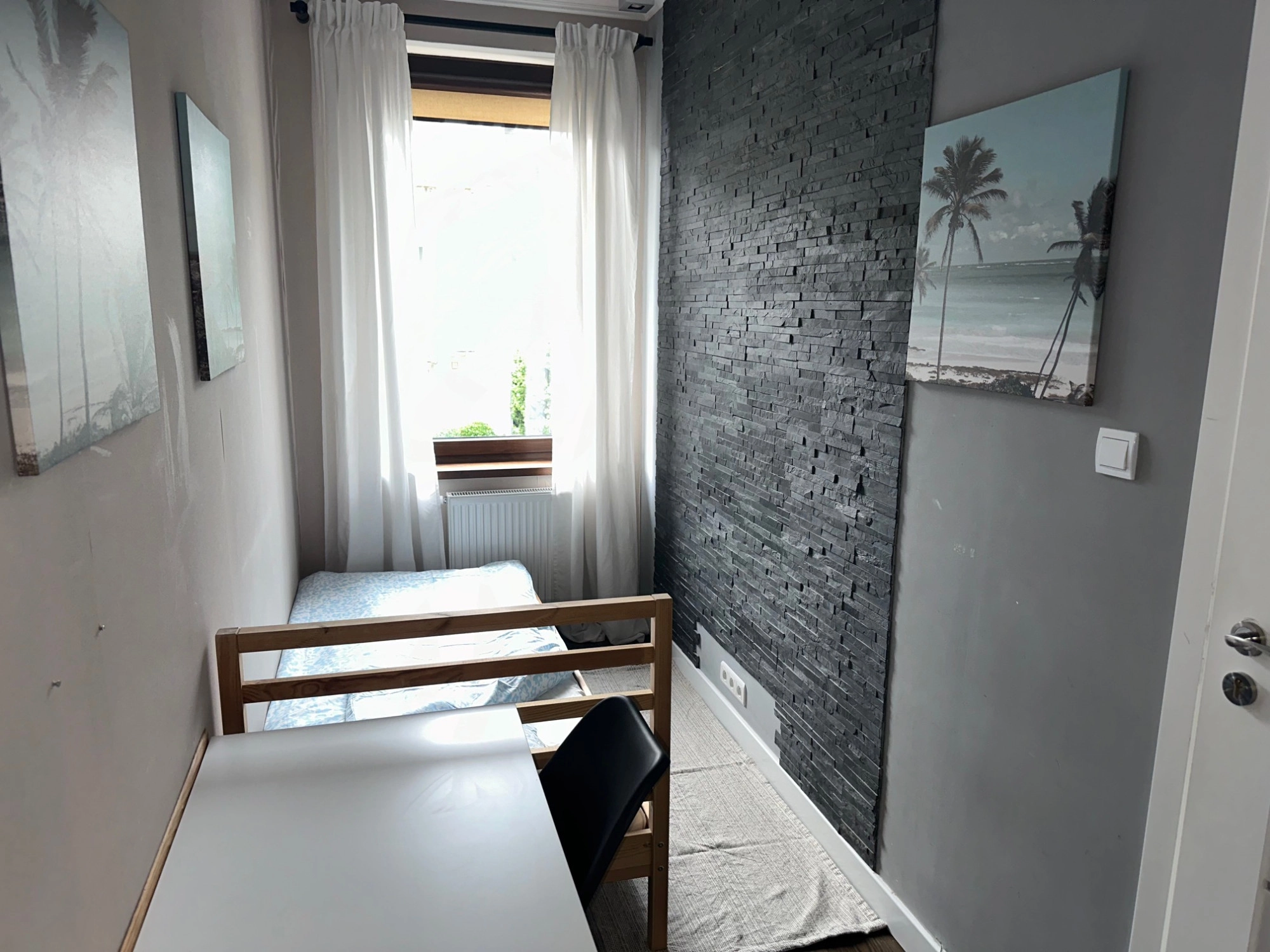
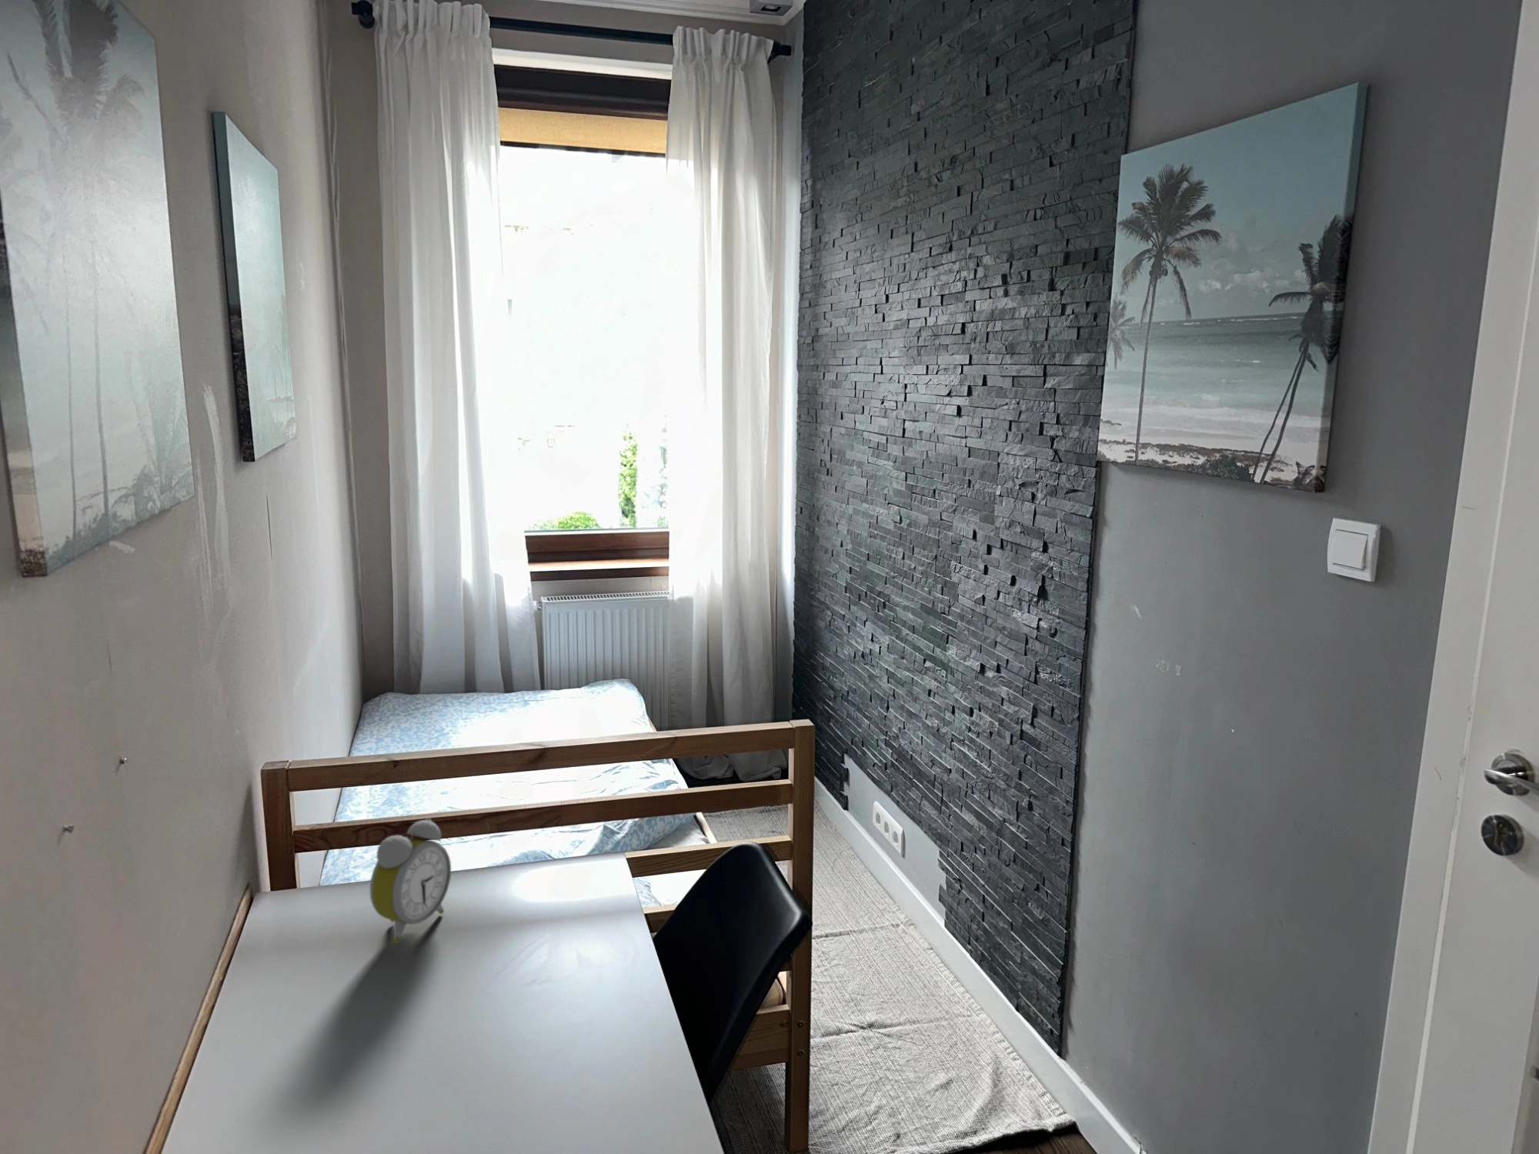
+ alarm clock (407, 878)
